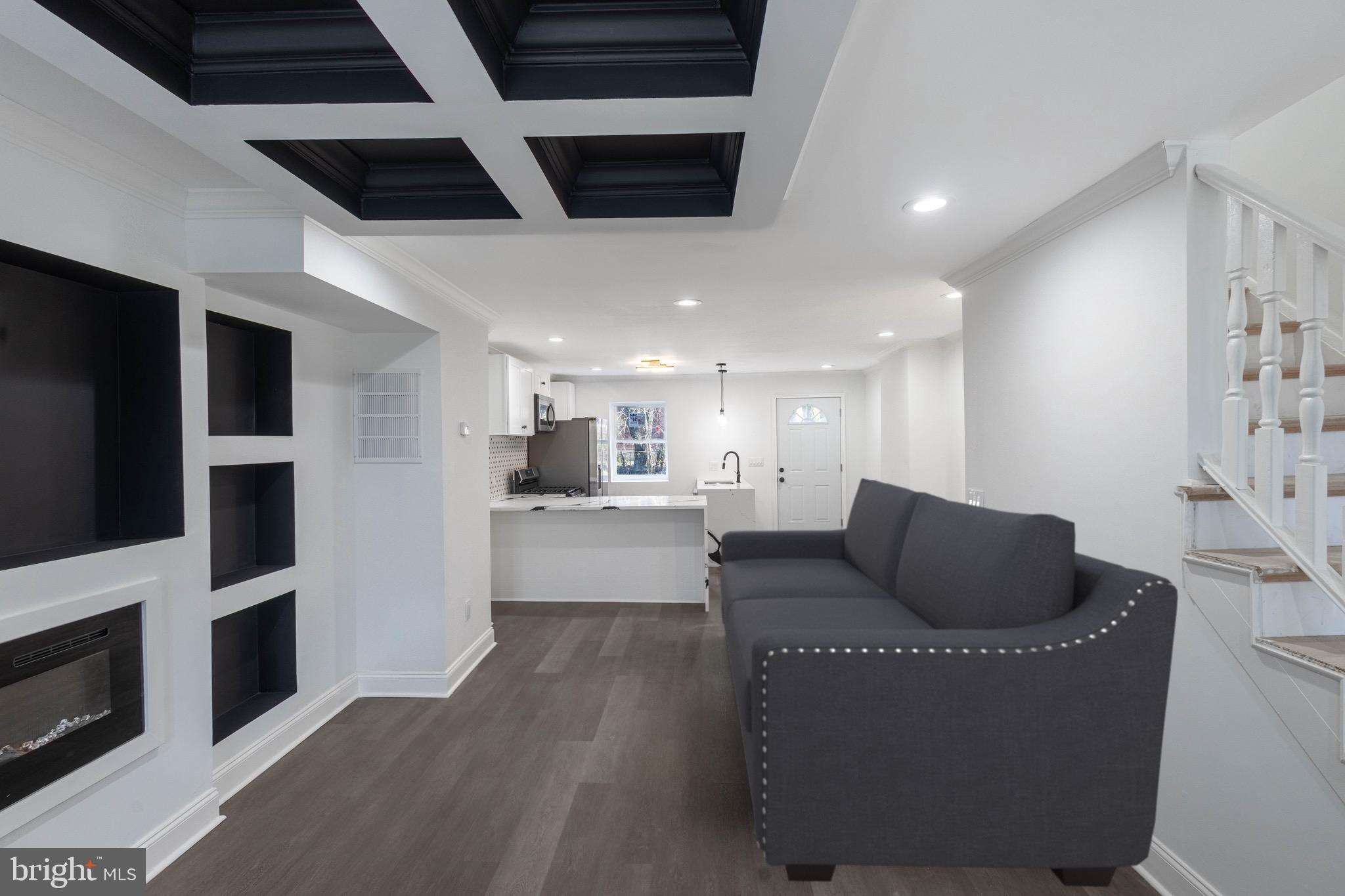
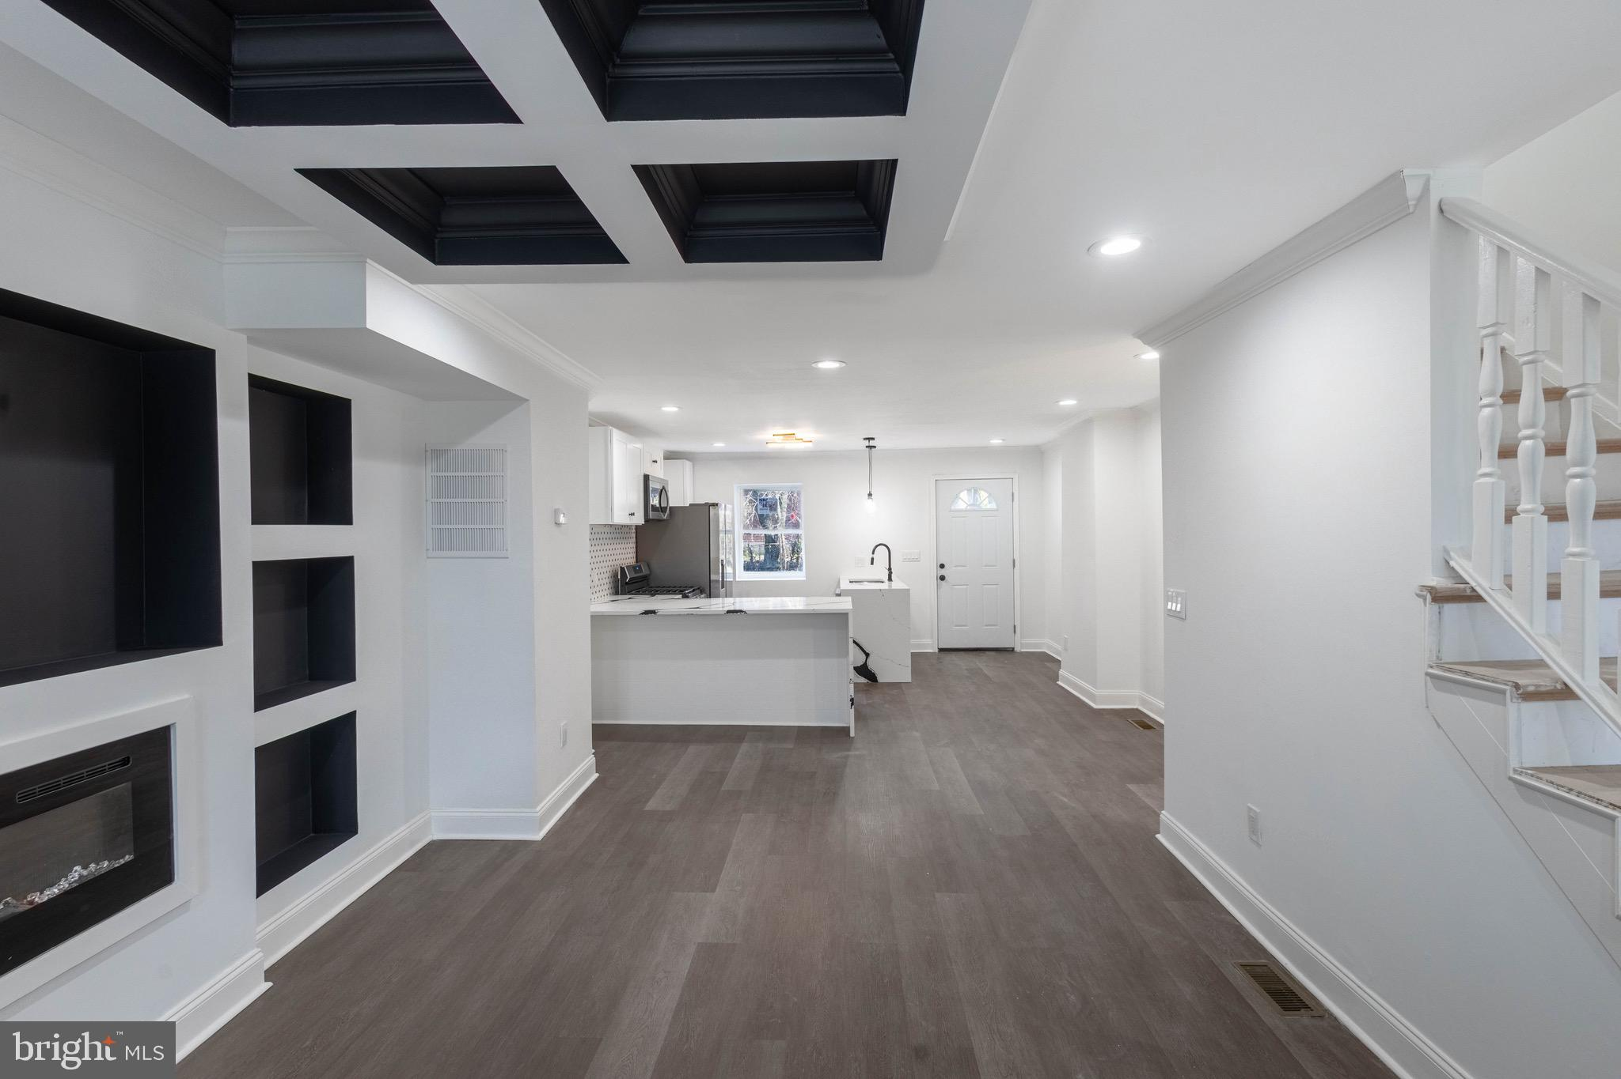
- sofa (852, 602)
